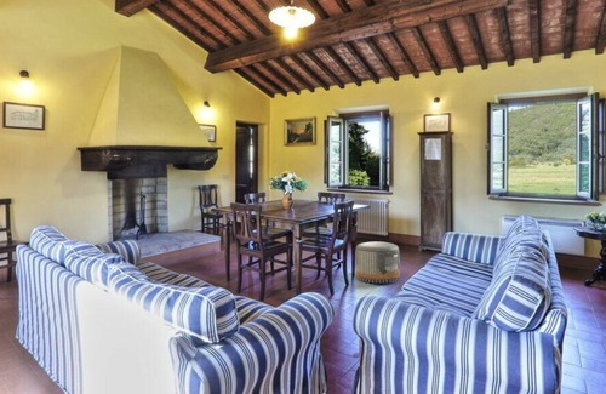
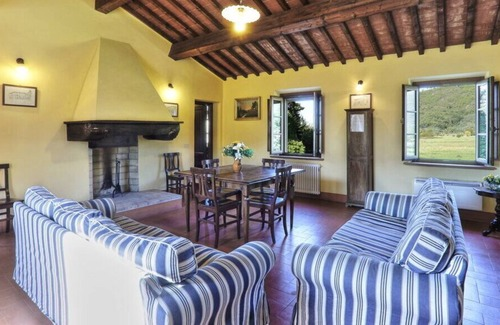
- pouf (377, 259)
